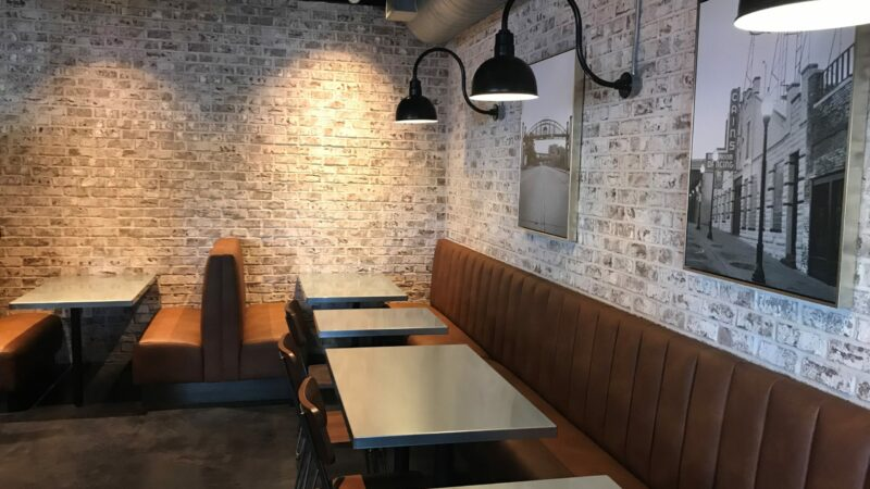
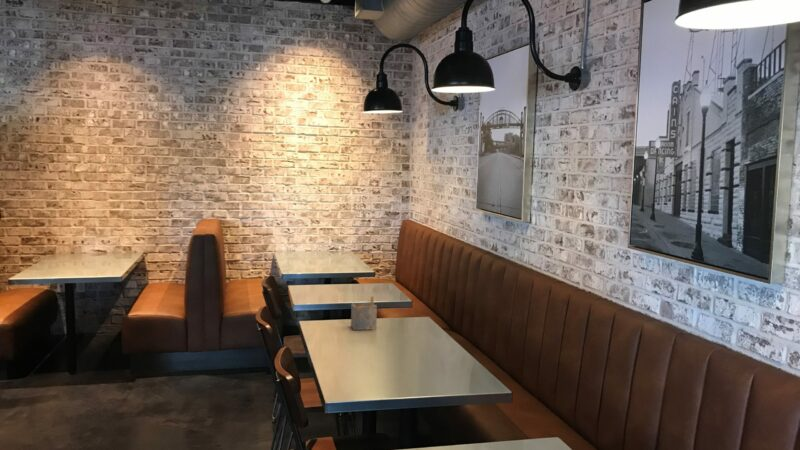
+ napkin holder (363, 312)
